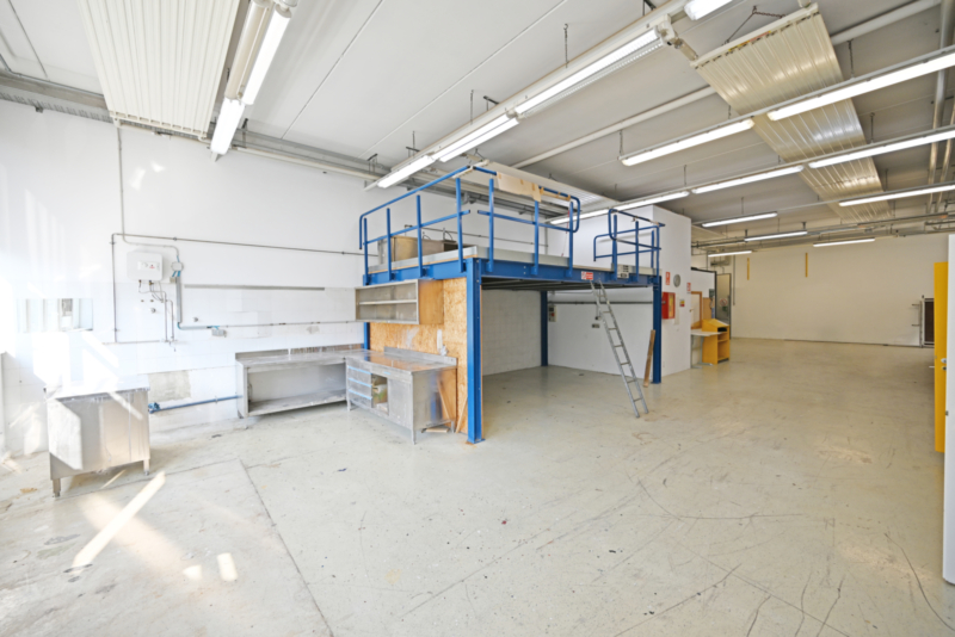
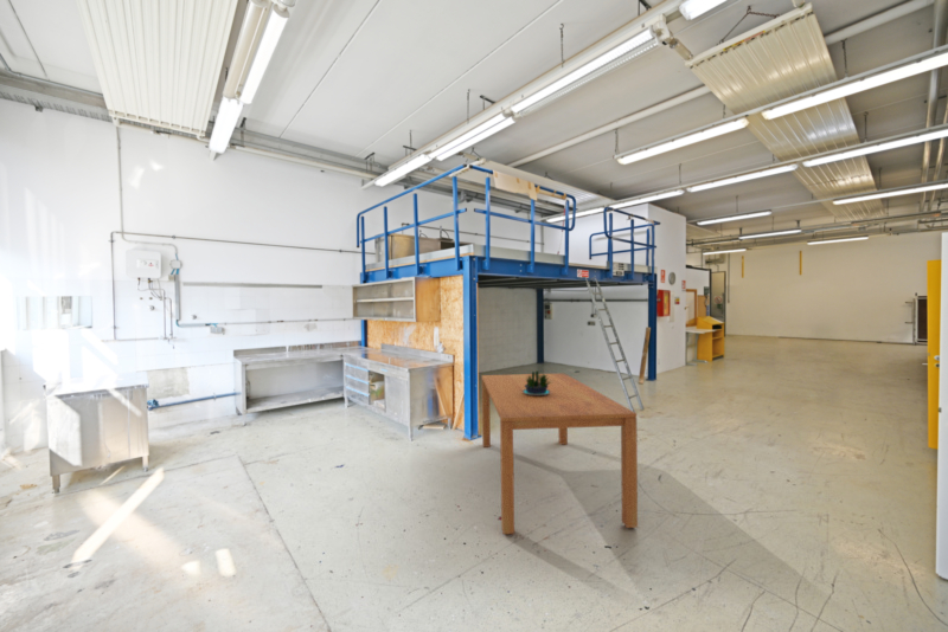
+ dining table (542, 427)
+ potted plant (538, 382)
